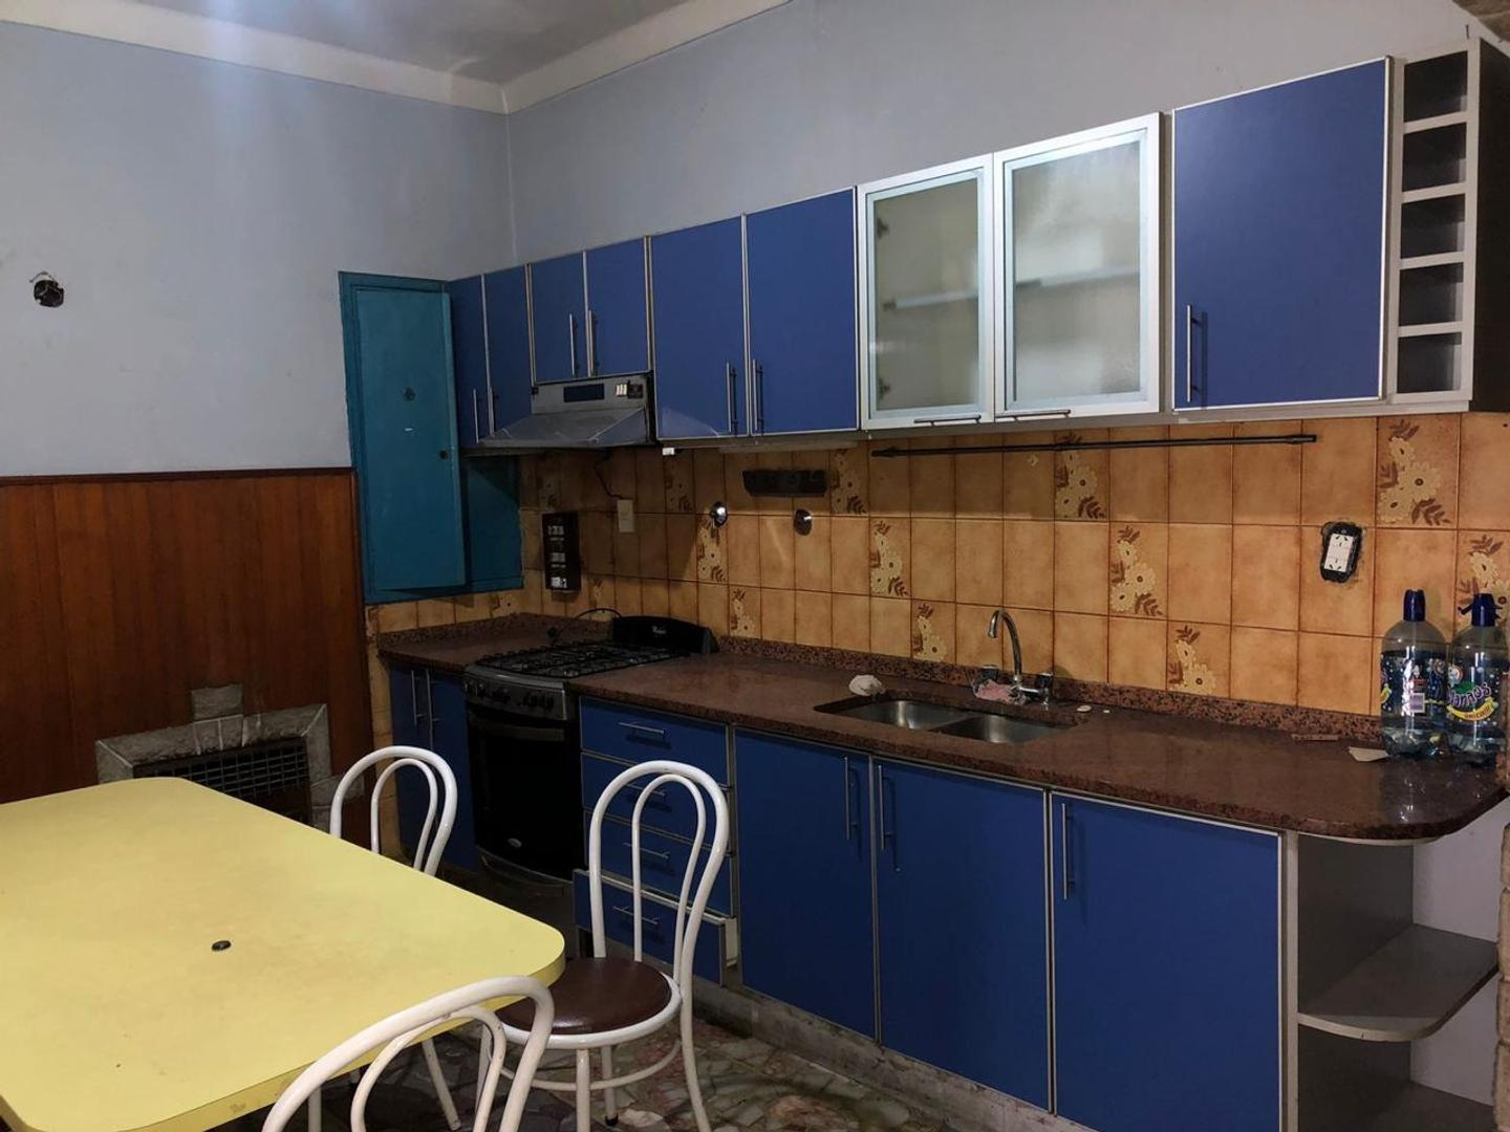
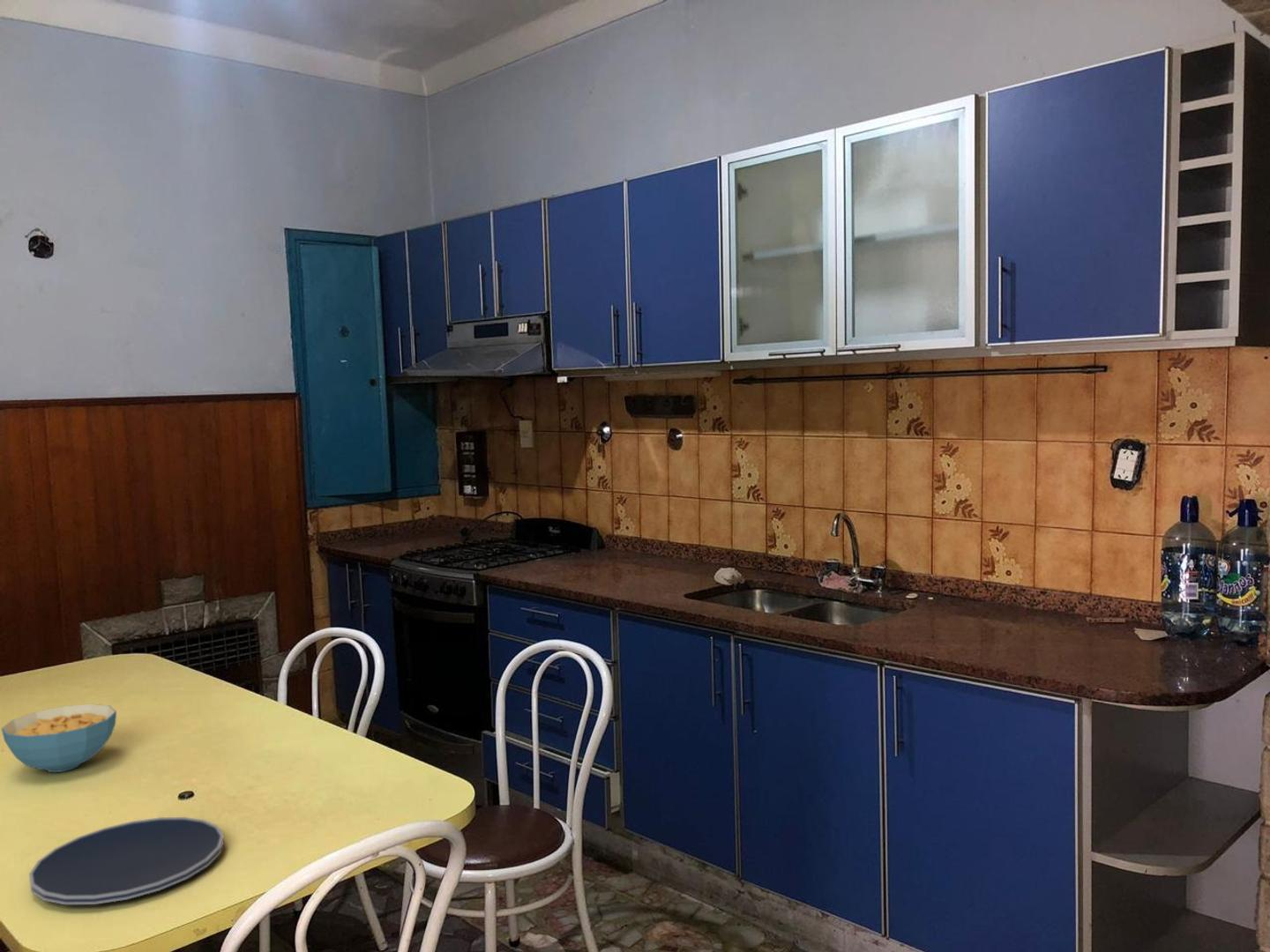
+ cereal bowl (62, 743)
+ plate (130, 859)
